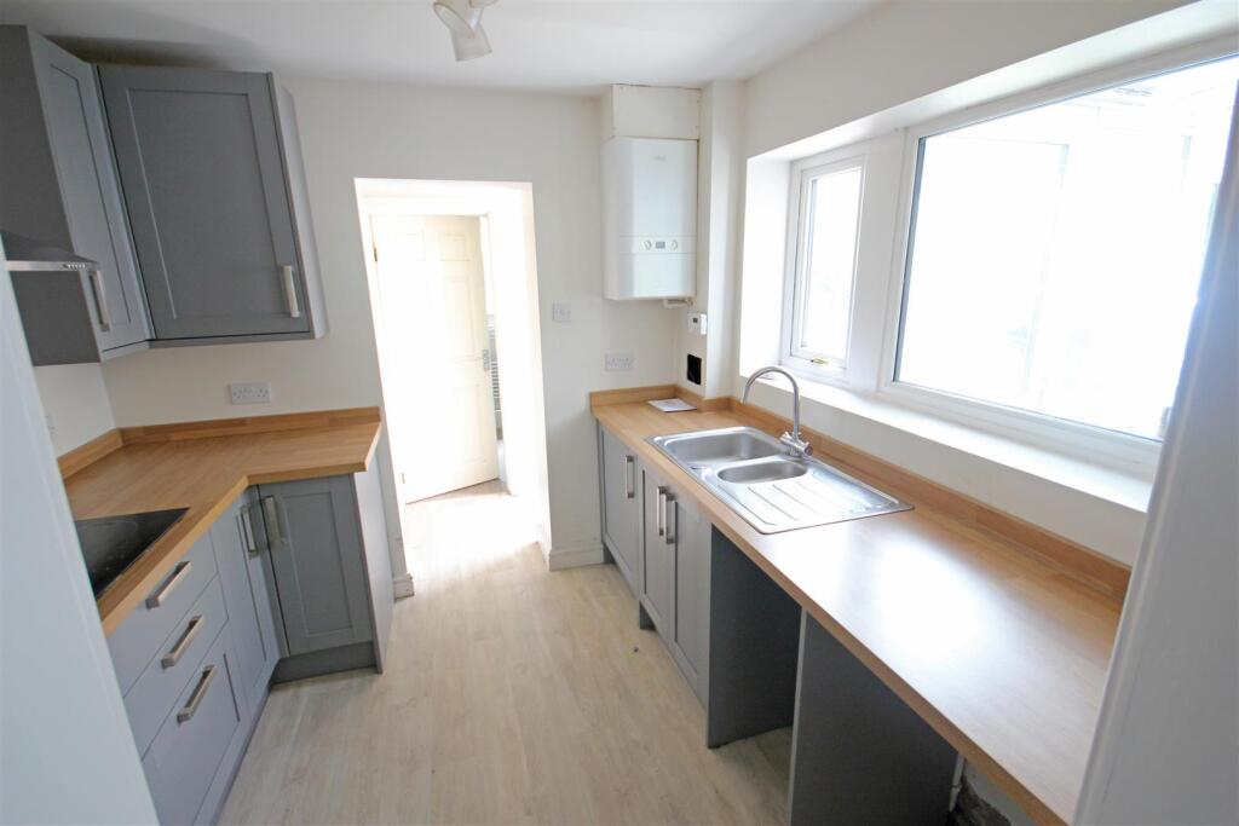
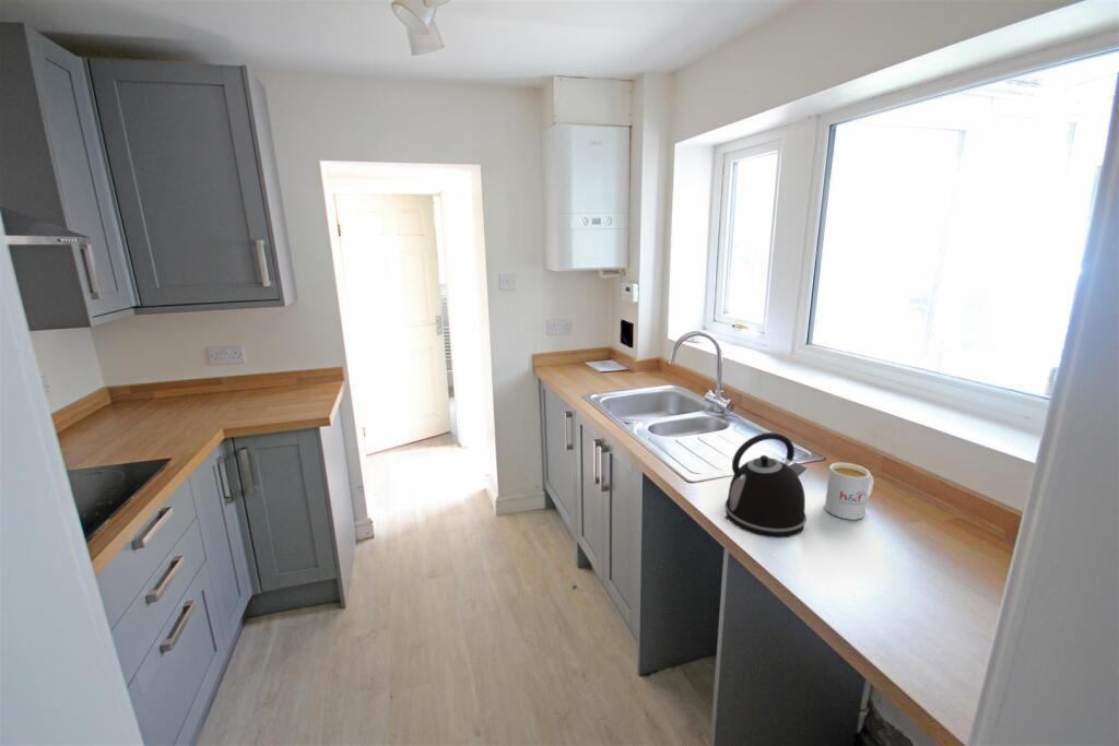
+ mug (852, 489)
+ kettle (767, 475)
